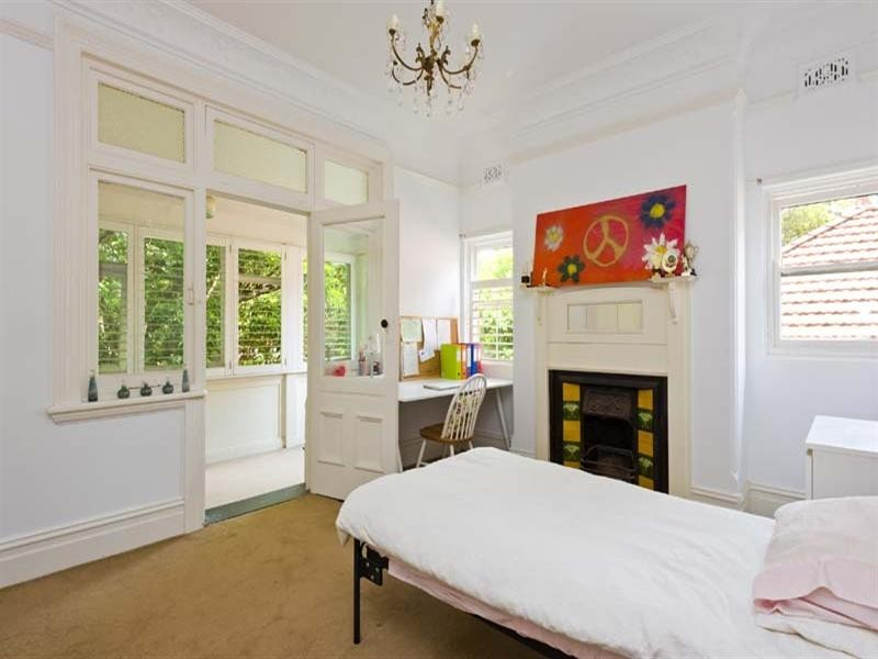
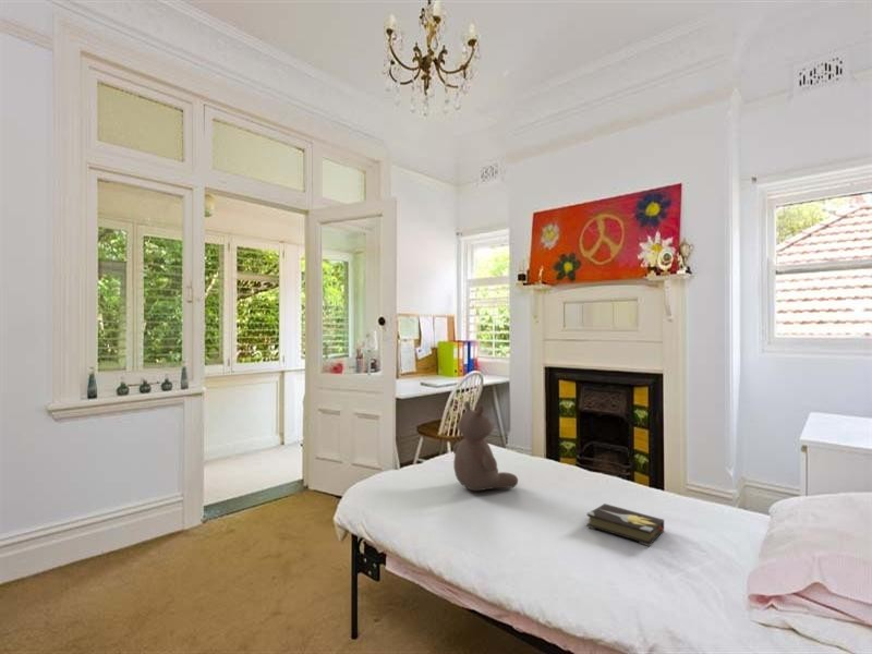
+ bear (484, 444)
+ hardback book (625, 521)
